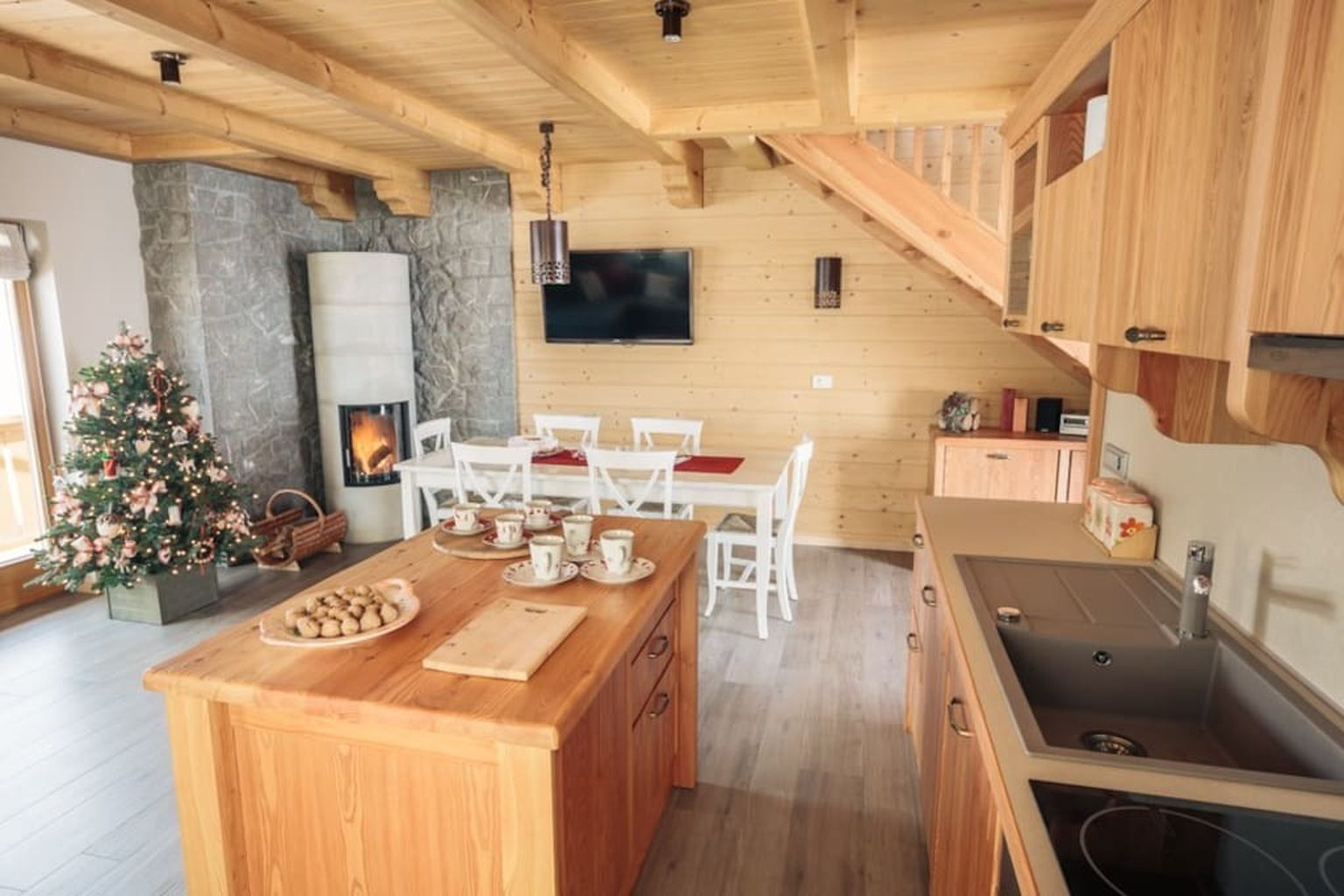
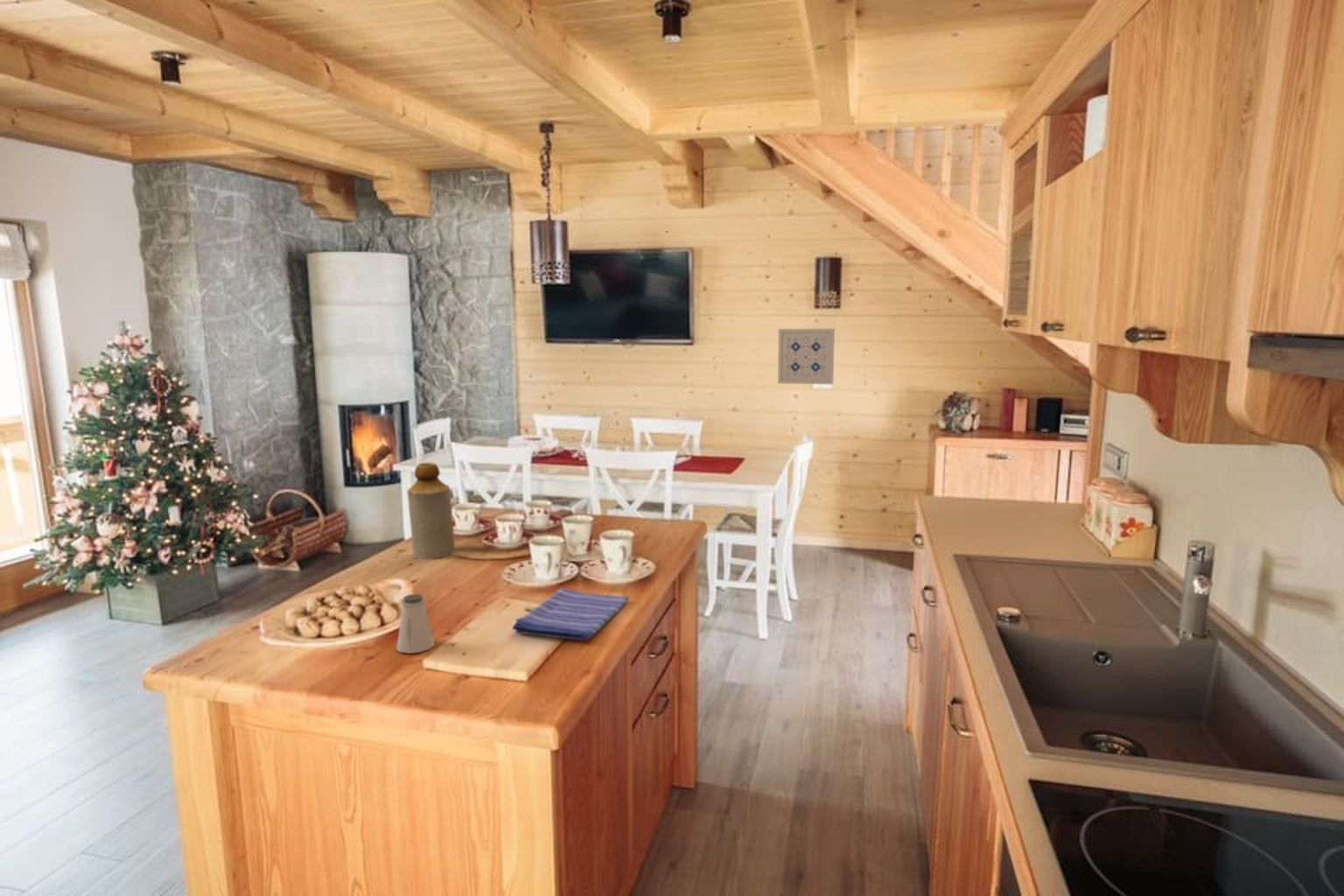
+ bottle (430, 509)
+ dish towel (572, 611)
+ wall art (806, 356)
+ saltshaker (414, 621)
